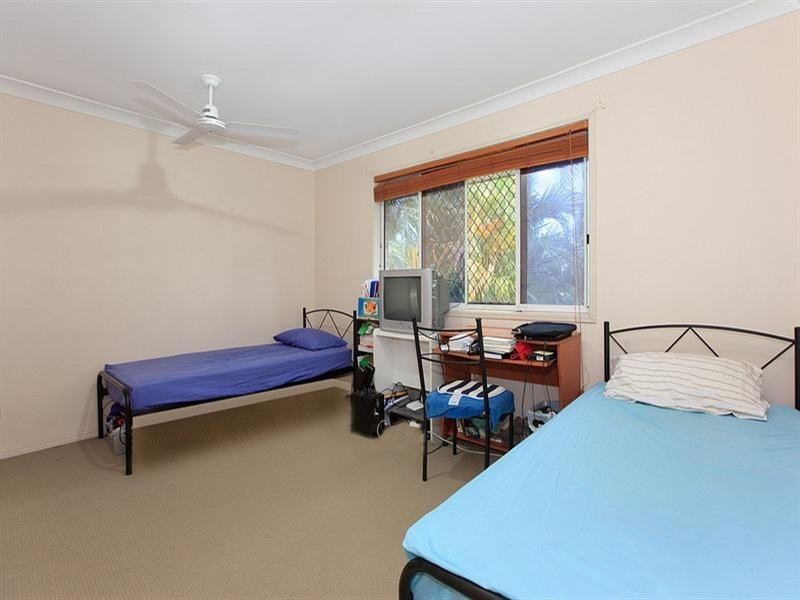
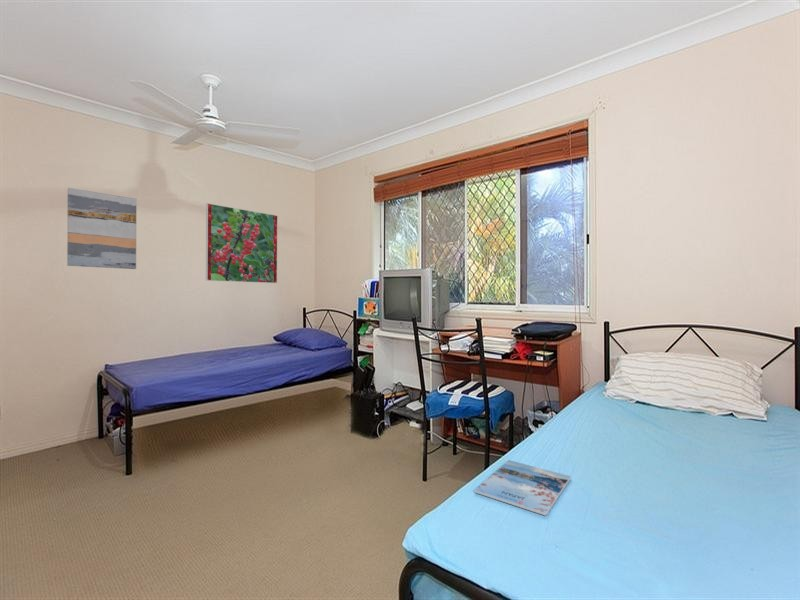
+ wall art (103, 230)
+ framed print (244, 246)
+ magazine (524, 483)
